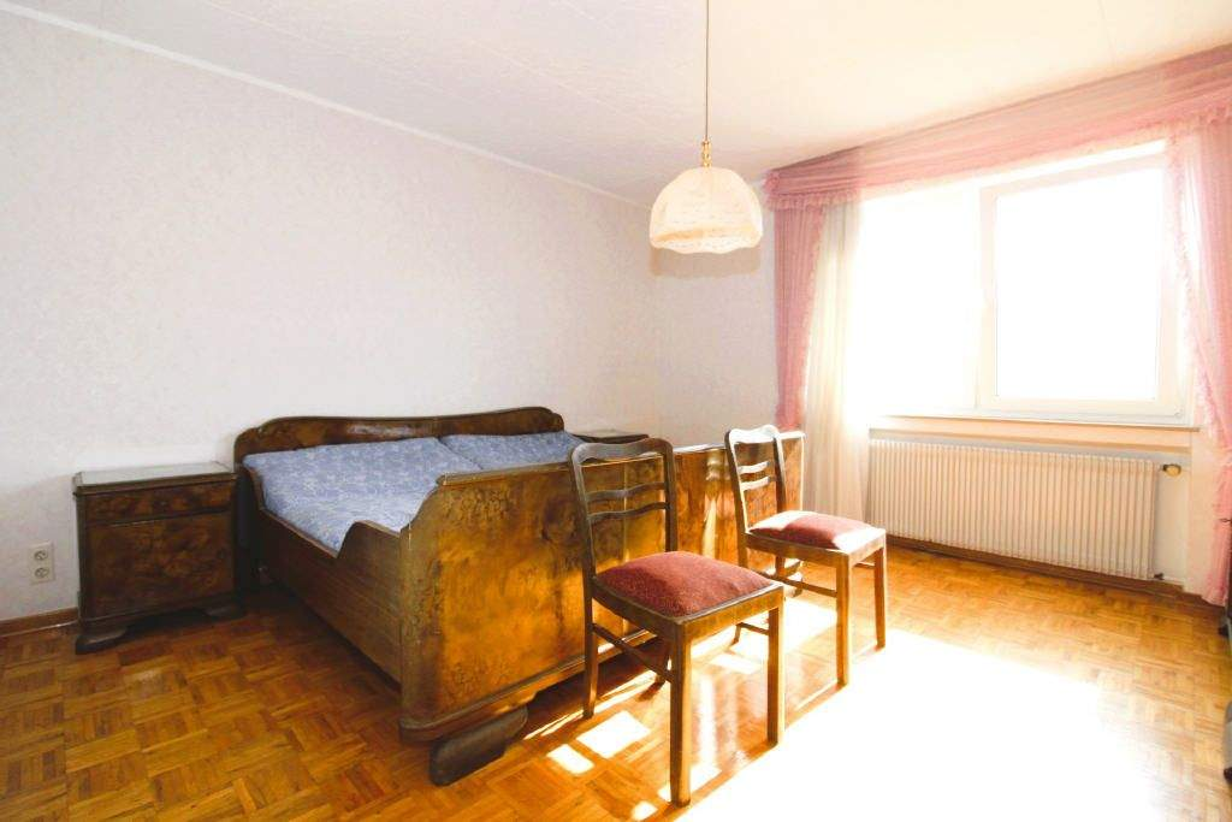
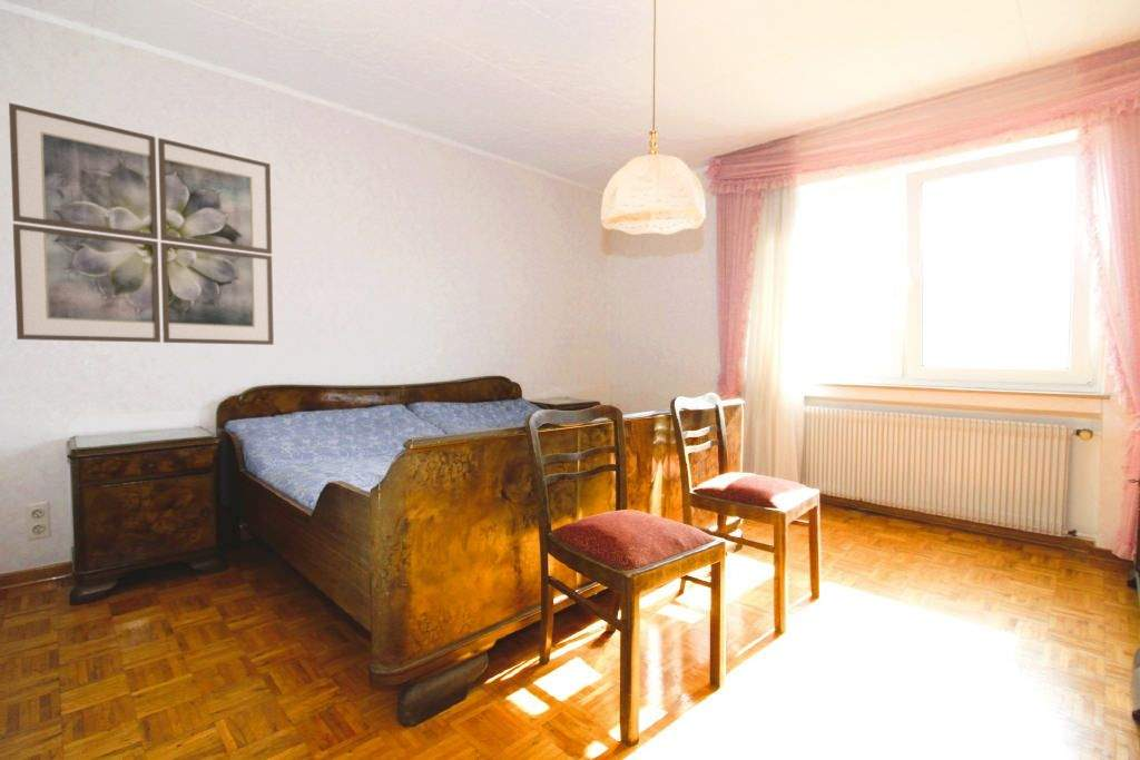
+ wall art (157, 241)
